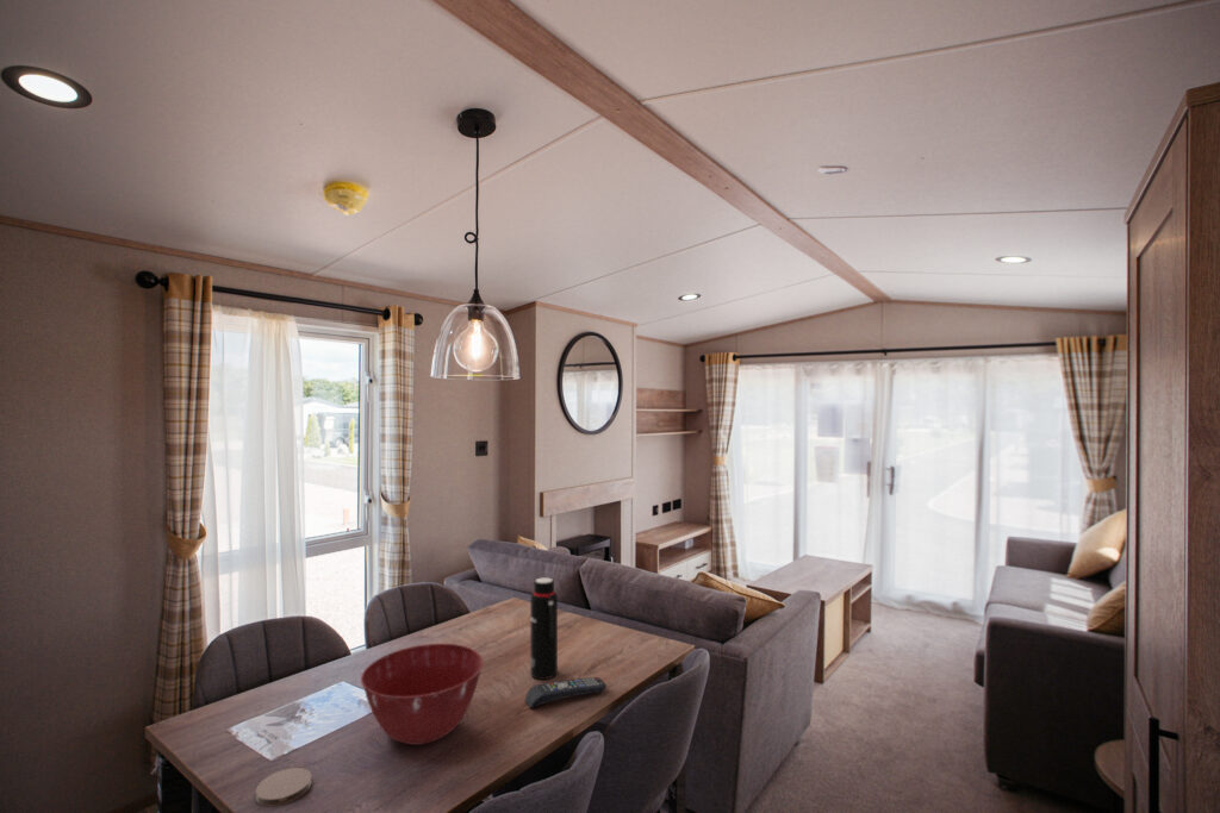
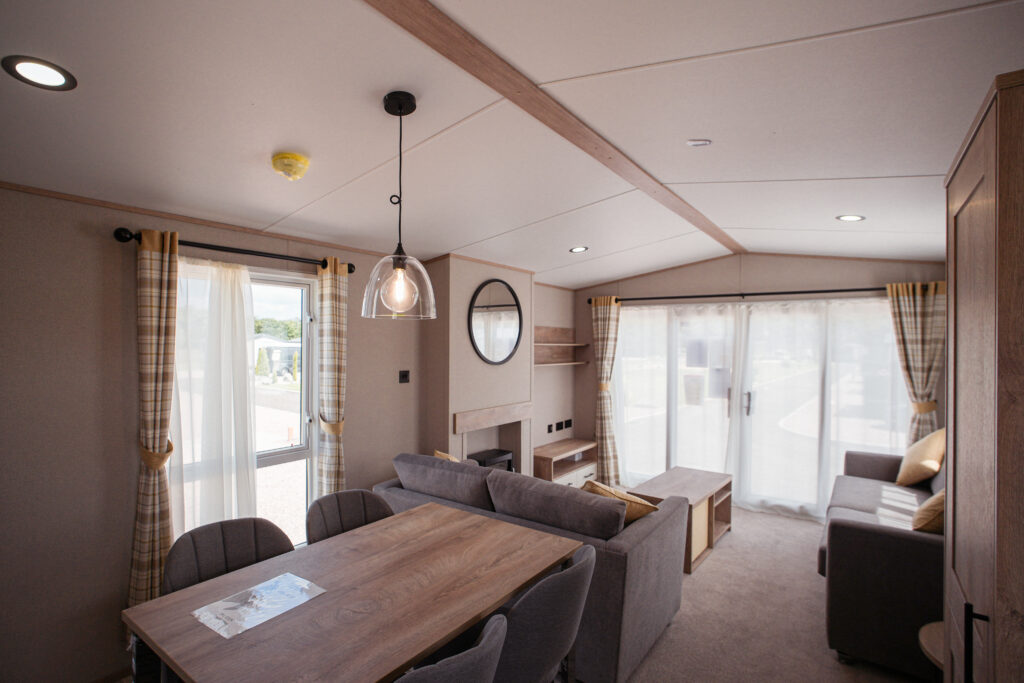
- coaster (284, 786)
- mixing bowl (423, 698)
- water bottle (544, 627)
- remote control (566, 689)
